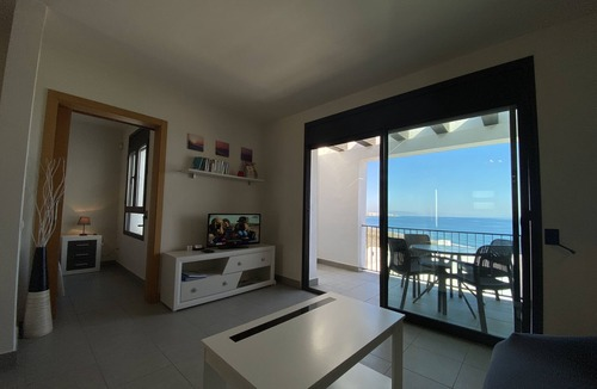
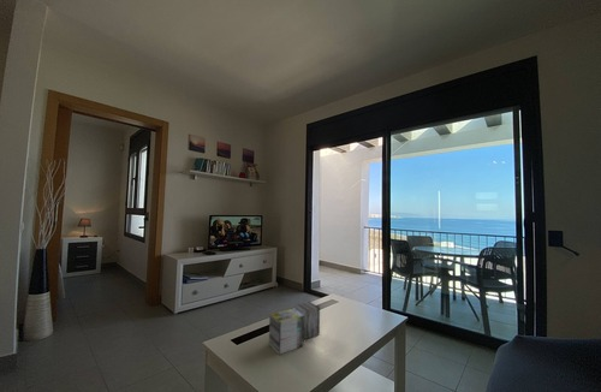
+ magazine (294, 325)
